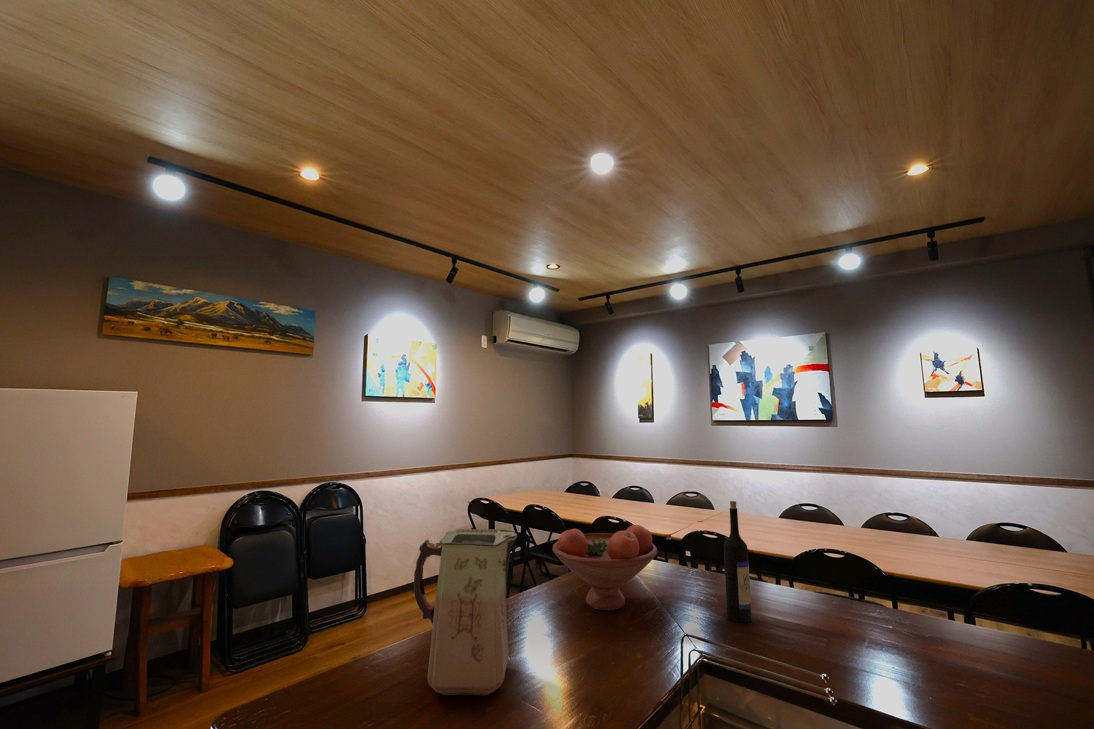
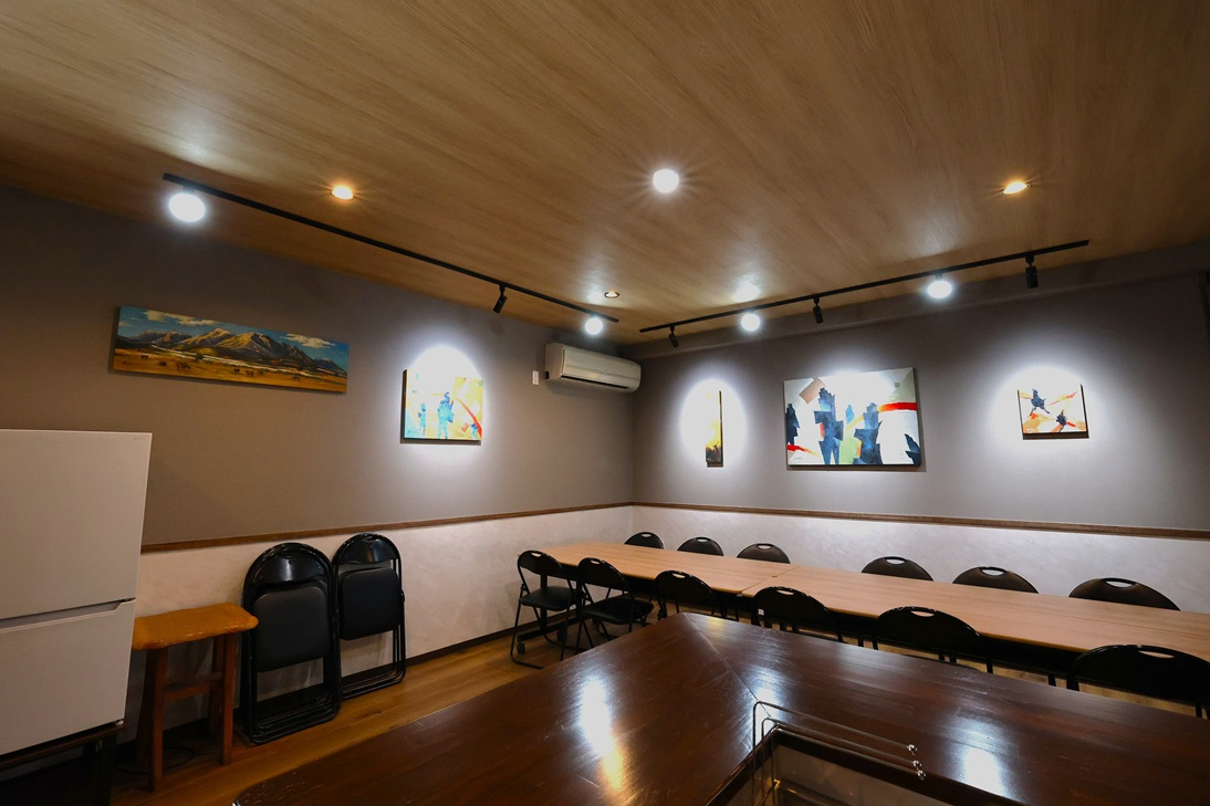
- vase (465, 605)
- wine bottle (736, 558)
- fruit bowl (604, 563)
